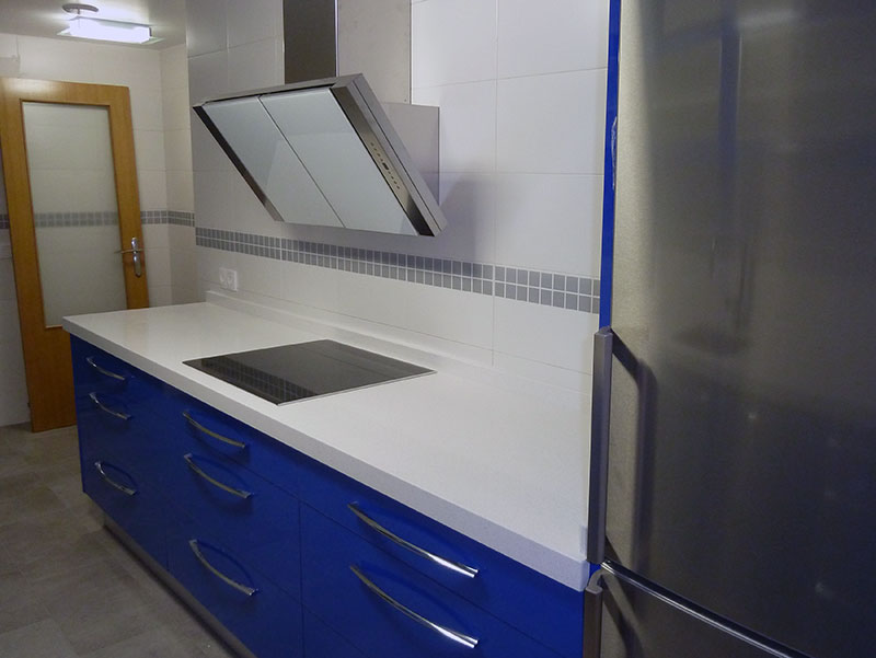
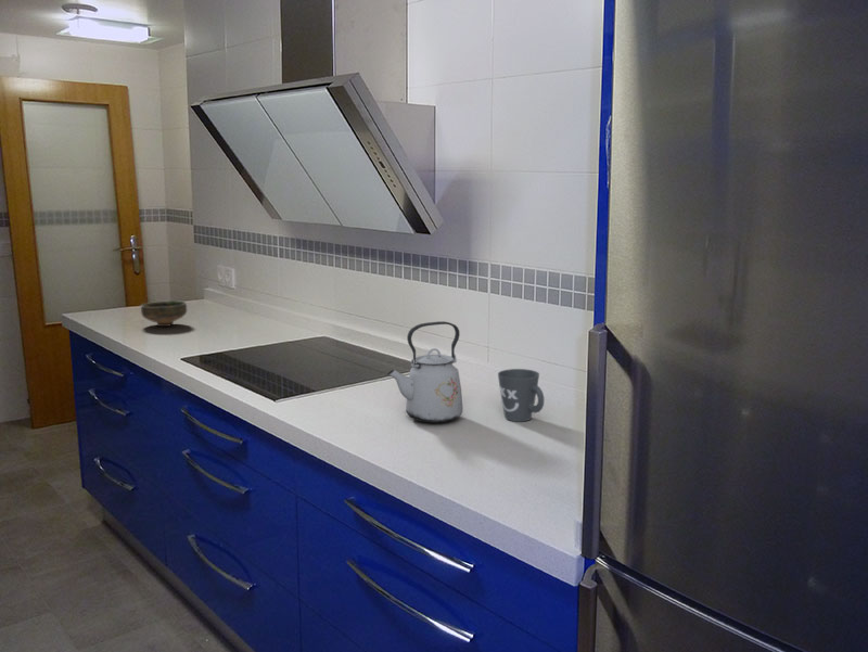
+ bowl (164, 314)
+ mug (522, 397)
+ kettle (423, 371)
